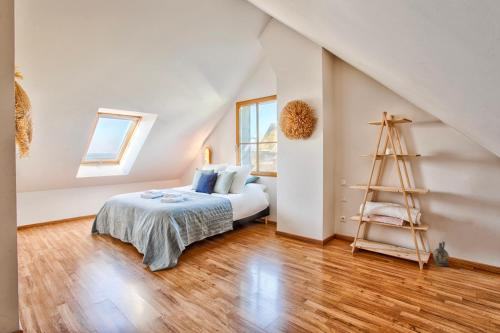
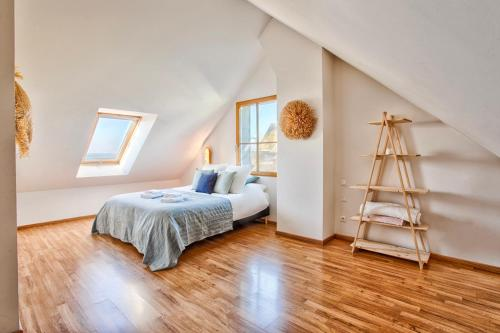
- ceramic jug (441, 253)
